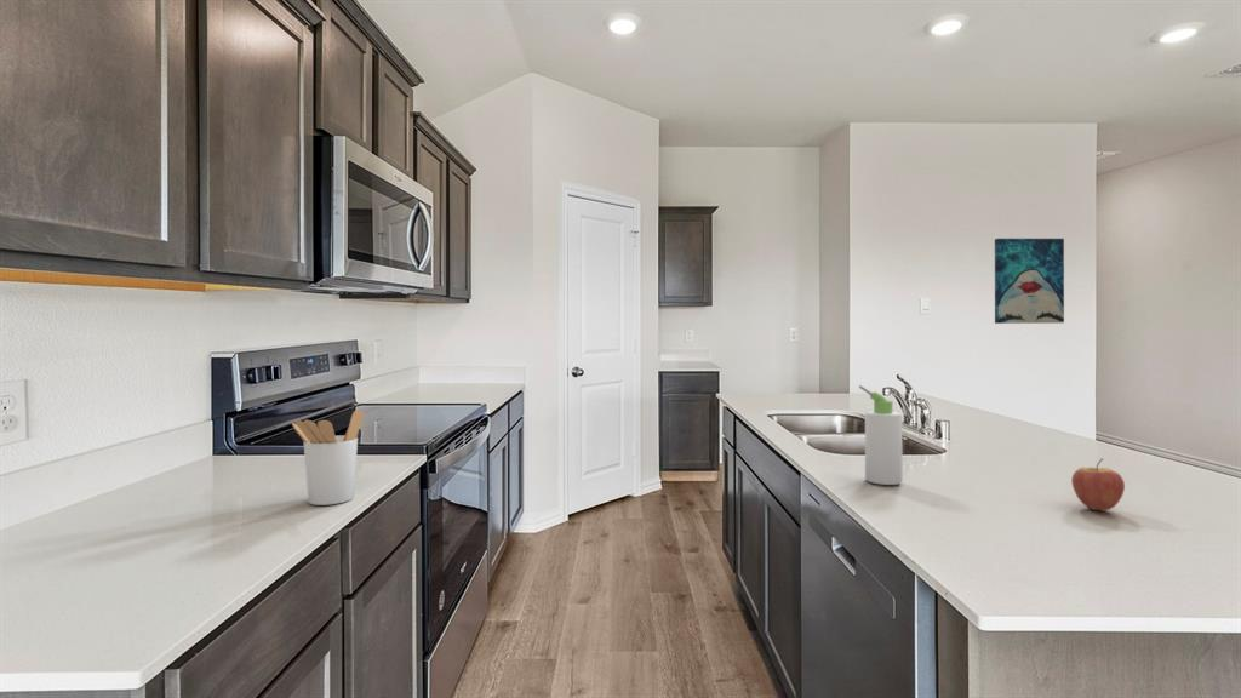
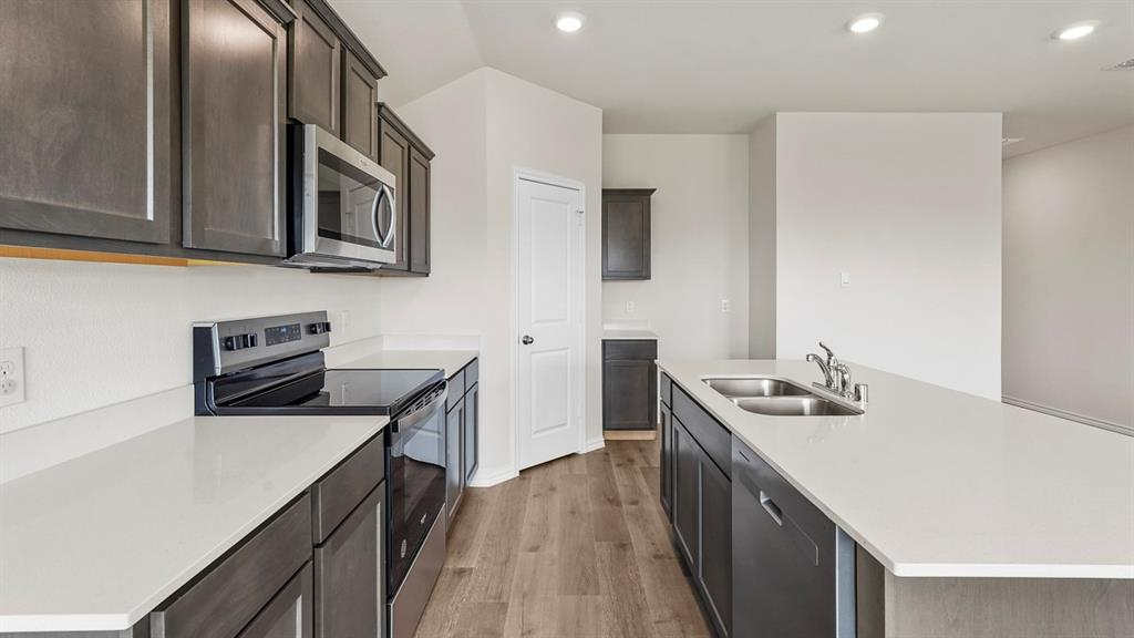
- bottle (880, 433)
- utensil holder (326, 457)
- fruit (1097, 484)
- wall art (1029, 280)
